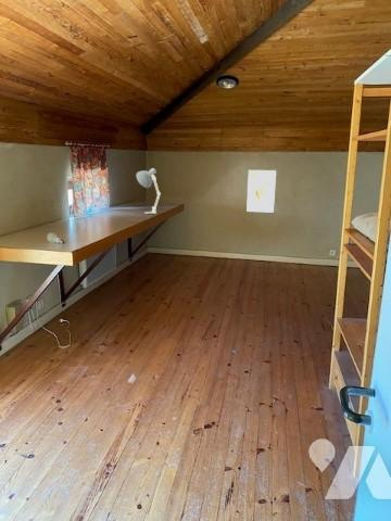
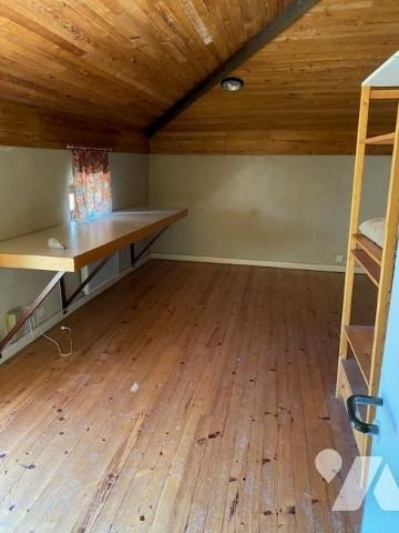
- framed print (261, 191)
- desk lamp (149, 187)
